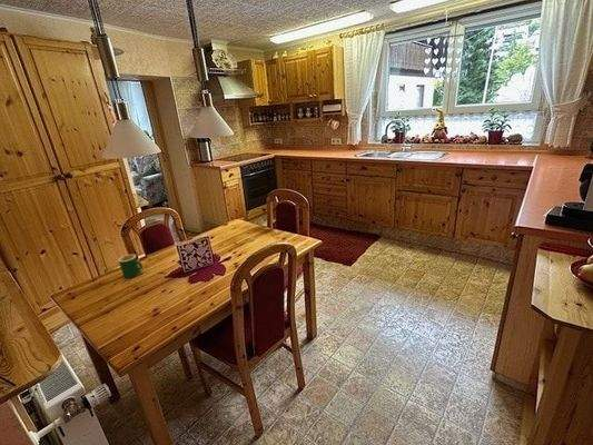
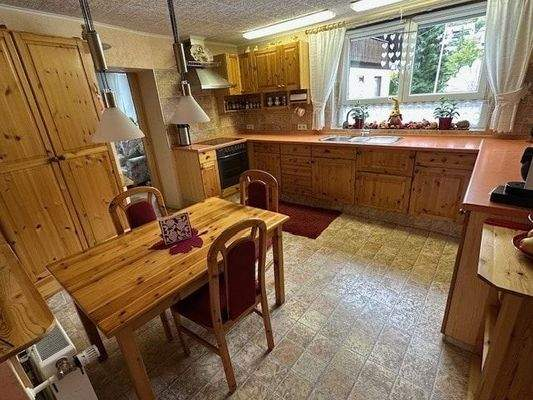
- mug (132, 266)
